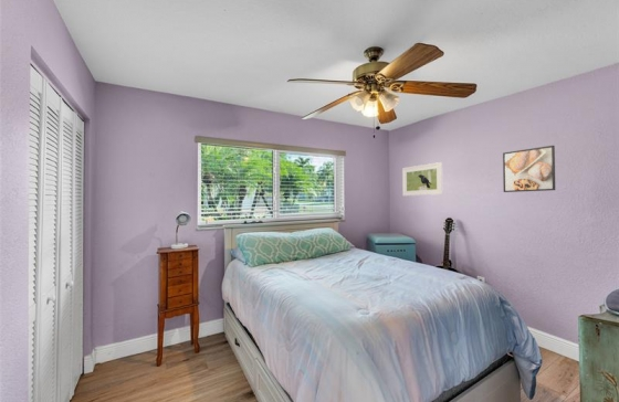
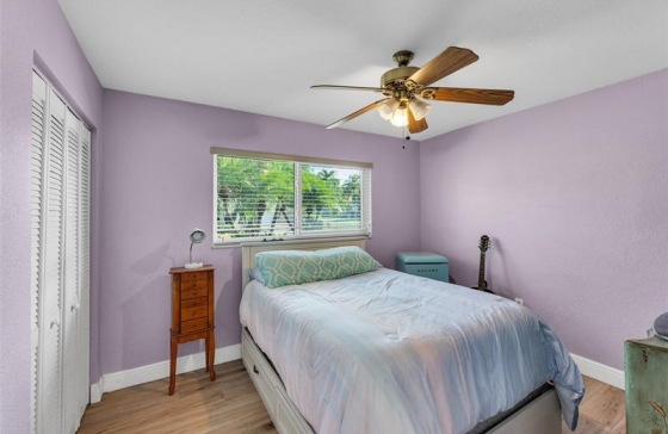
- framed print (420, 180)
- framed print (527, 170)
